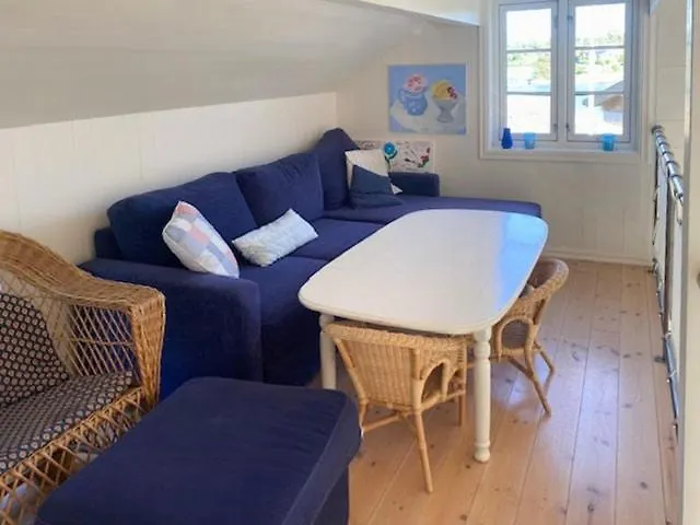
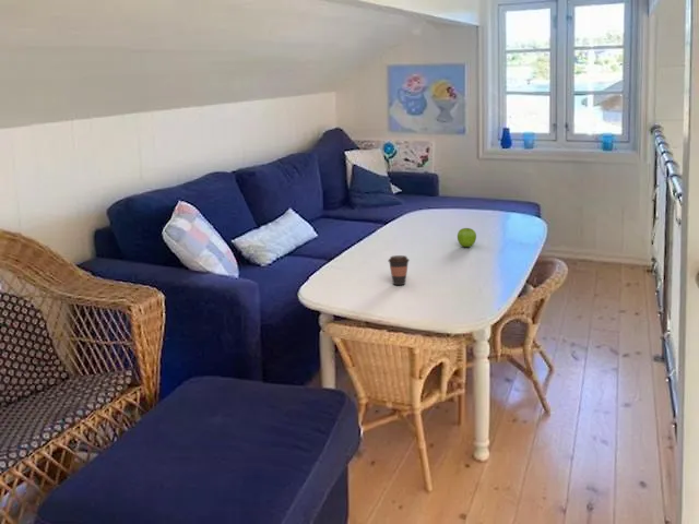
+ fruit (466, 237)
+ coffee cup (399, 270)
